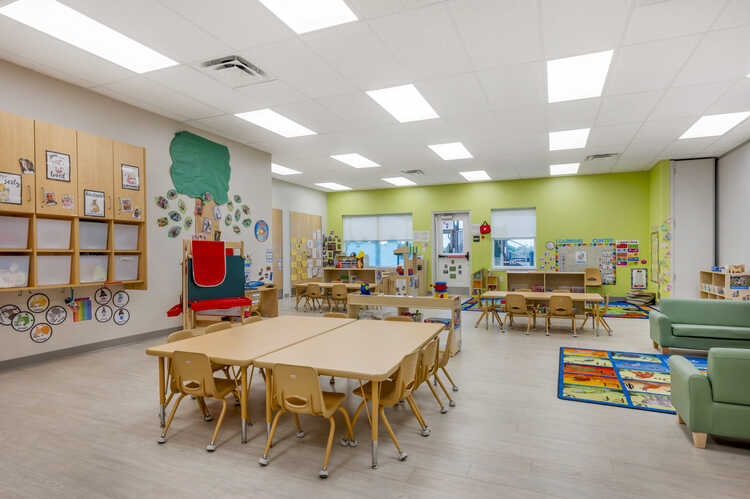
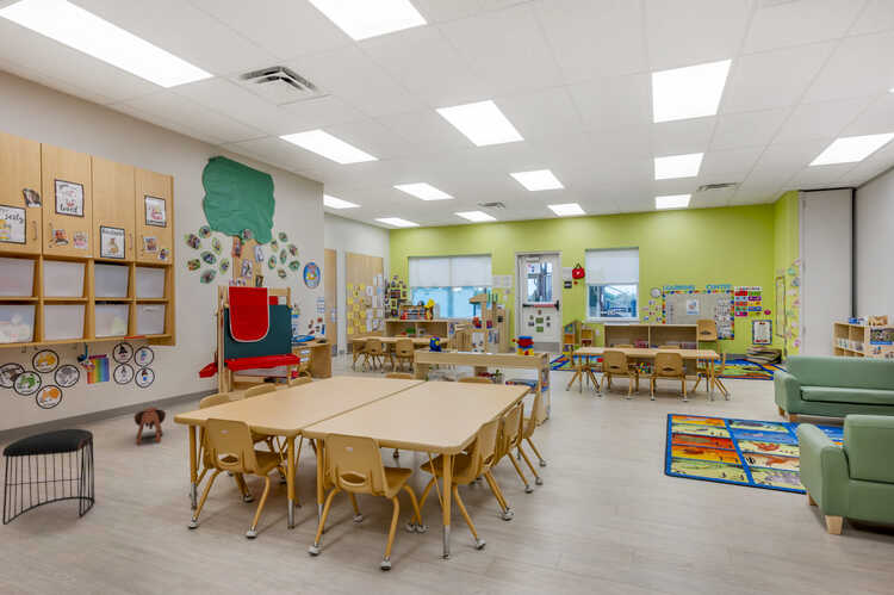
+ stool (54, 472)
+ toy elephant (149, 423)
